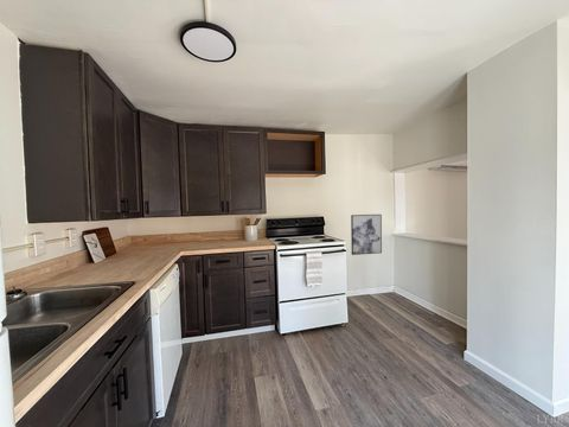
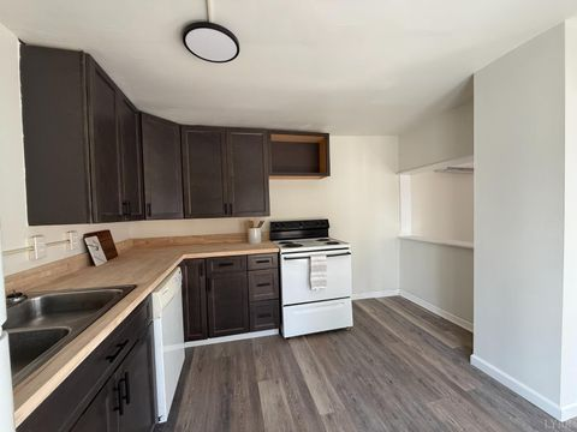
- wall art (366, 234)
